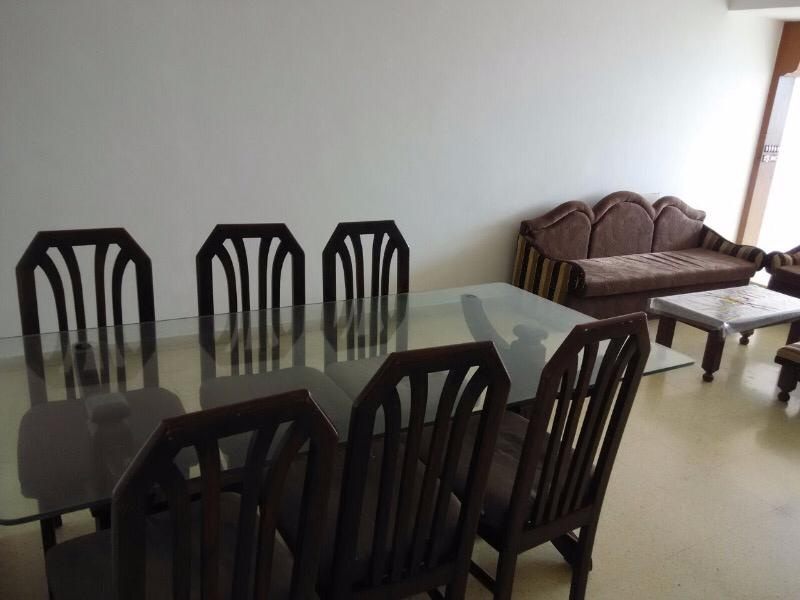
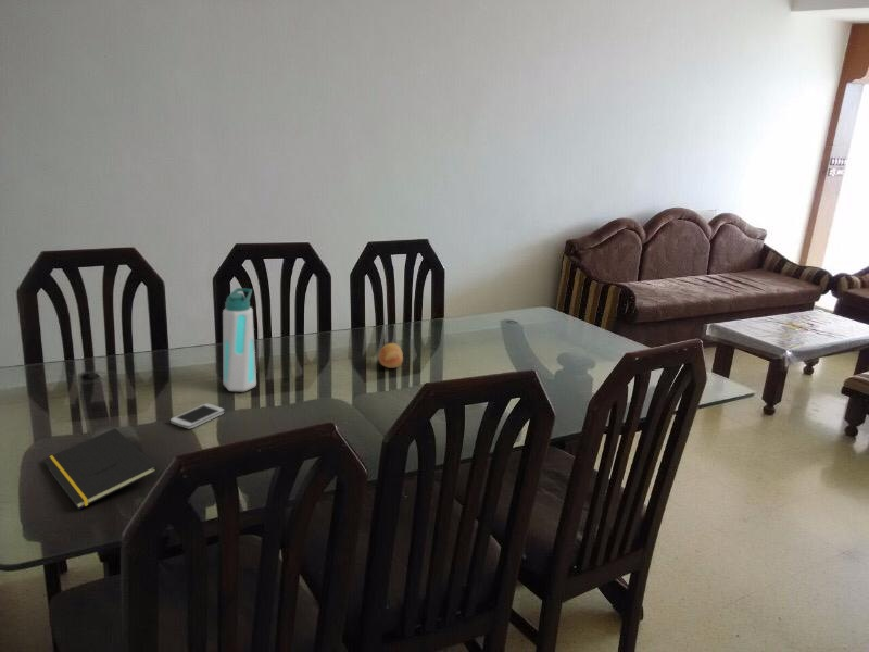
+ fruit (391, 354)
+ smartphone (198, 415)
+ notepad (98, 465)
+ water bottle (239, 340)
